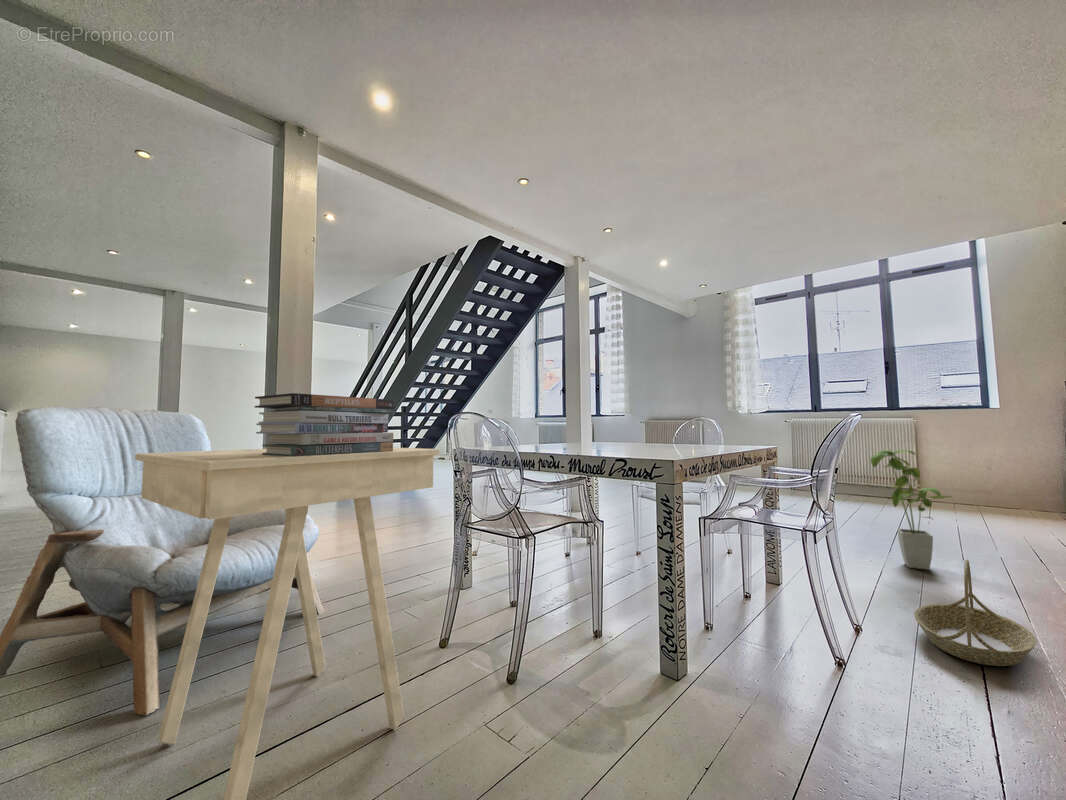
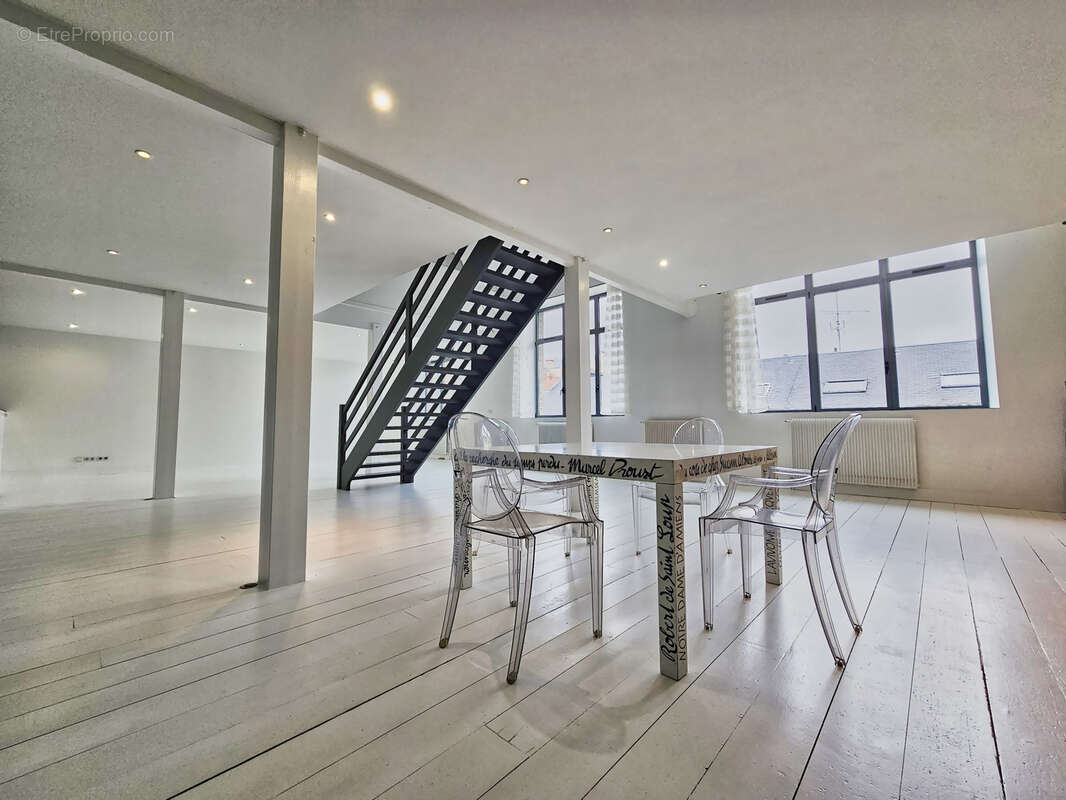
- basket (968, 603)
- armchair (178, 520)
- side table (290, 588)
- book stack (328, 424)
- house plant (910, 508)
